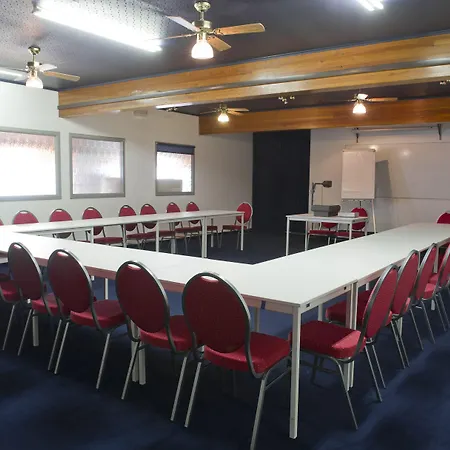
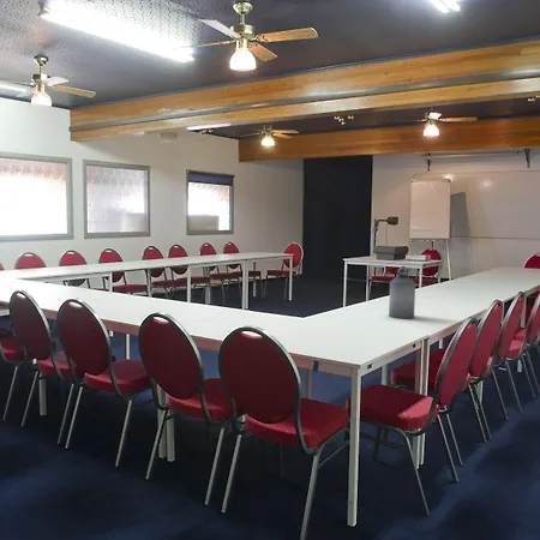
+ bottle (402, 290)
